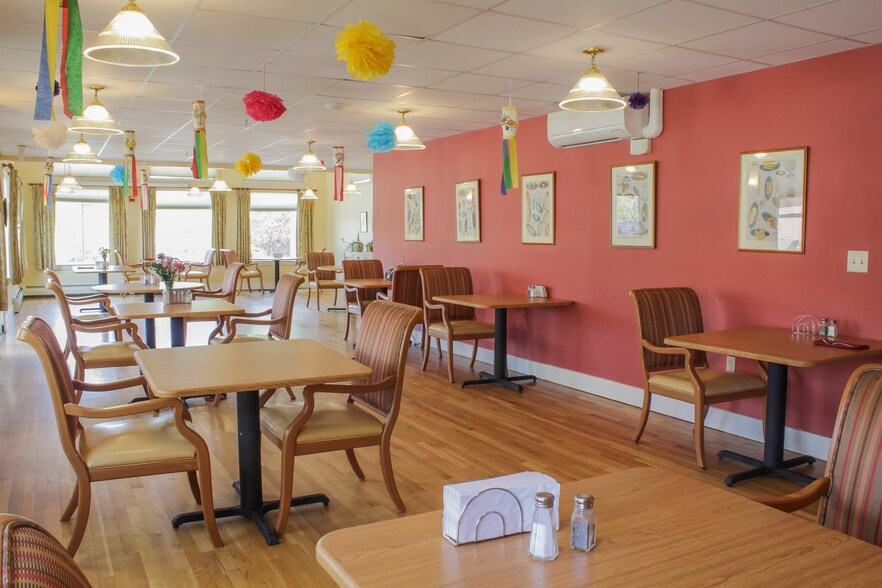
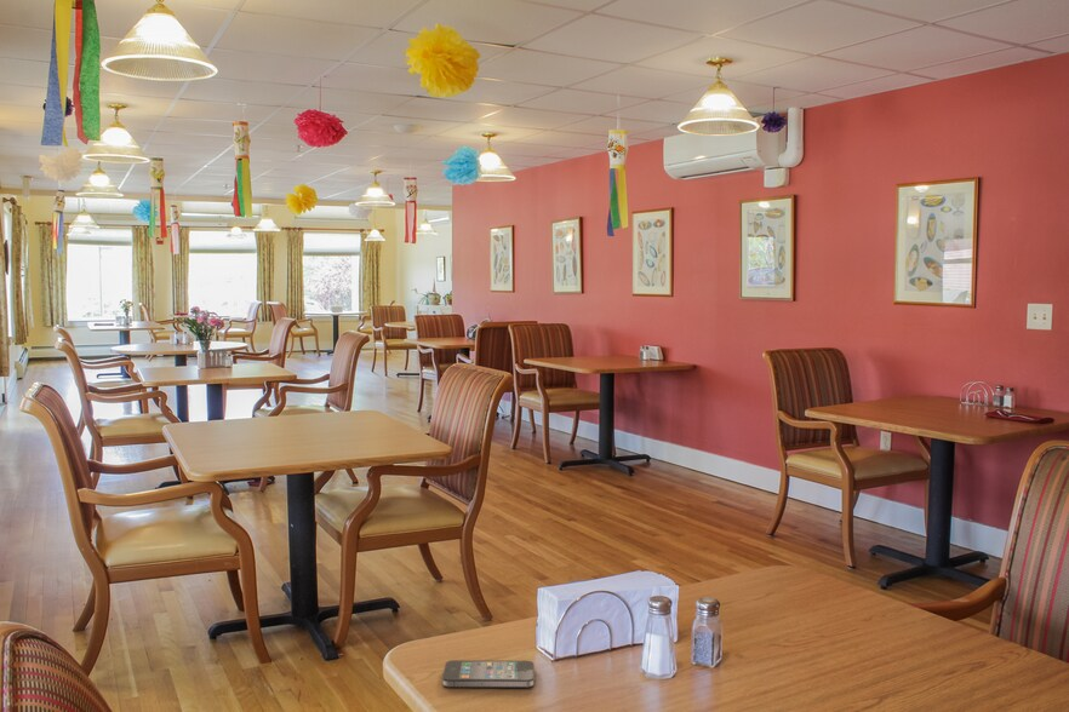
+ smartphone (488, 673)
